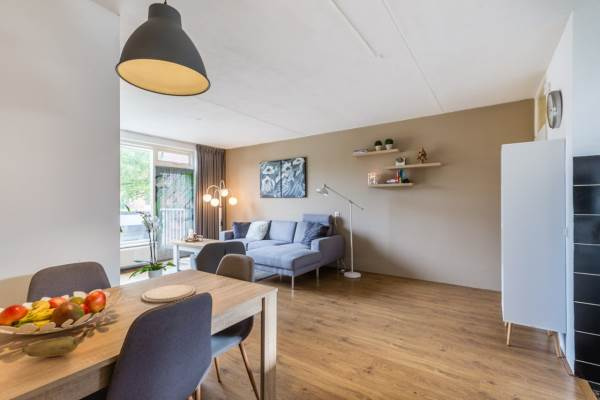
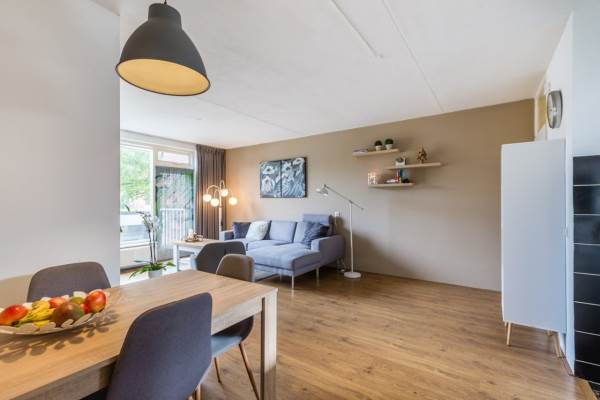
- plate (169, 292)
- banana (57, 344)
